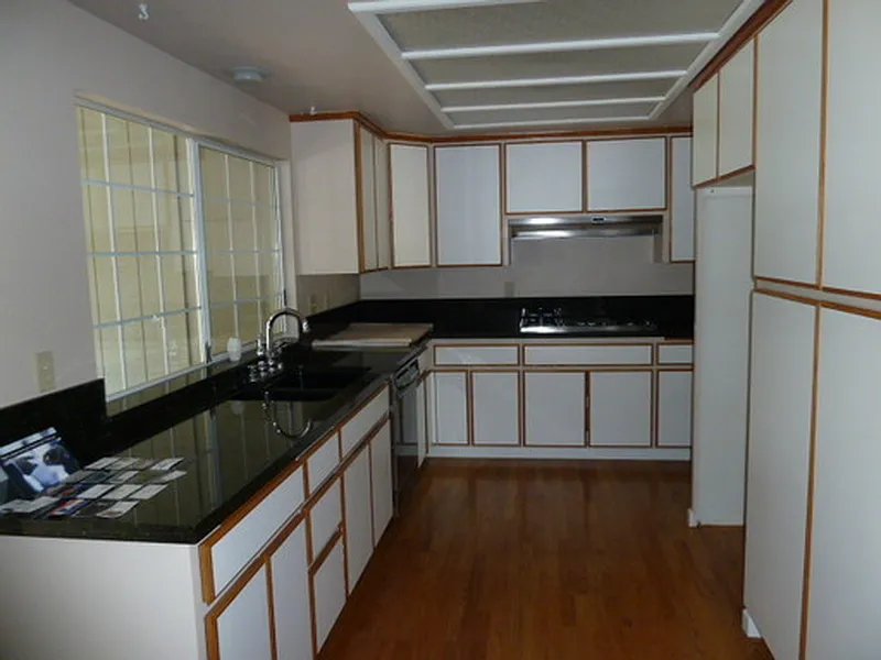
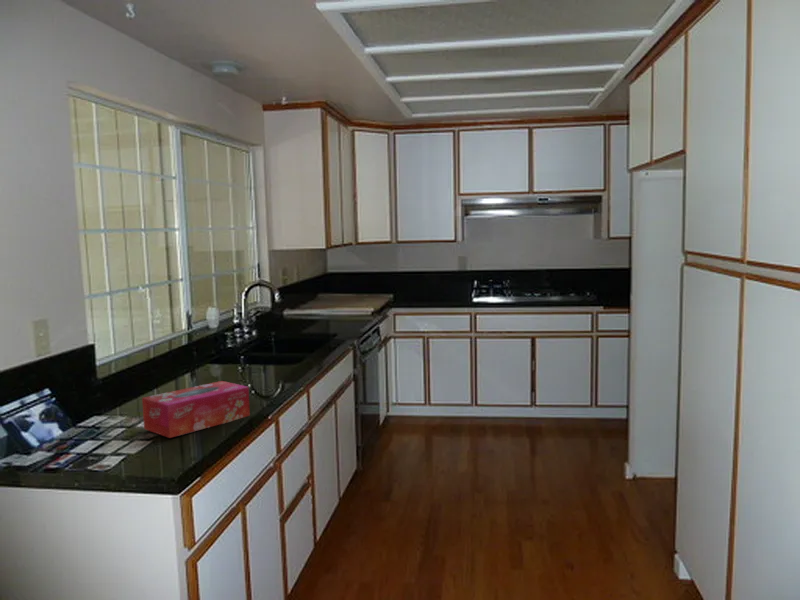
+ tissue box (197, 407)
